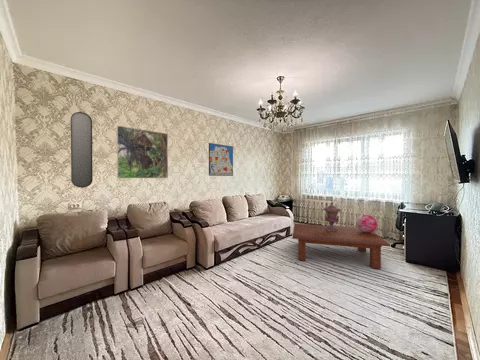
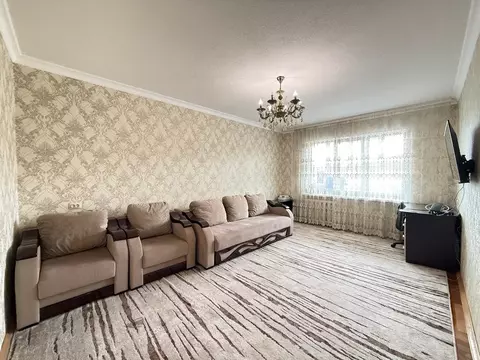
- coffee table (333, 243)
- decorative globe (366, 223)
- wall art (221, 160)
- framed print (144, 154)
- home mirror (81, 150)
- decorative urn (332, 215)
